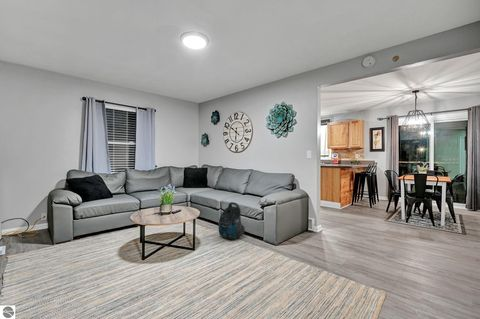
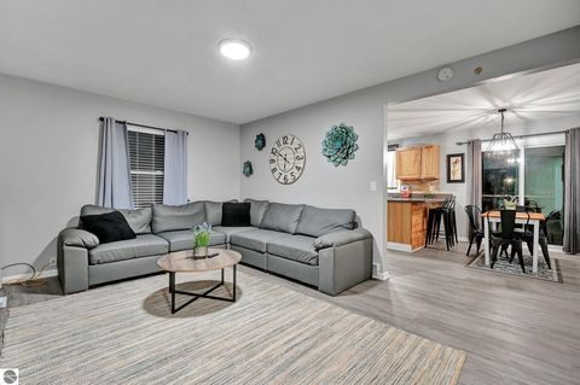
- vacuum cleaner (230, 220)
